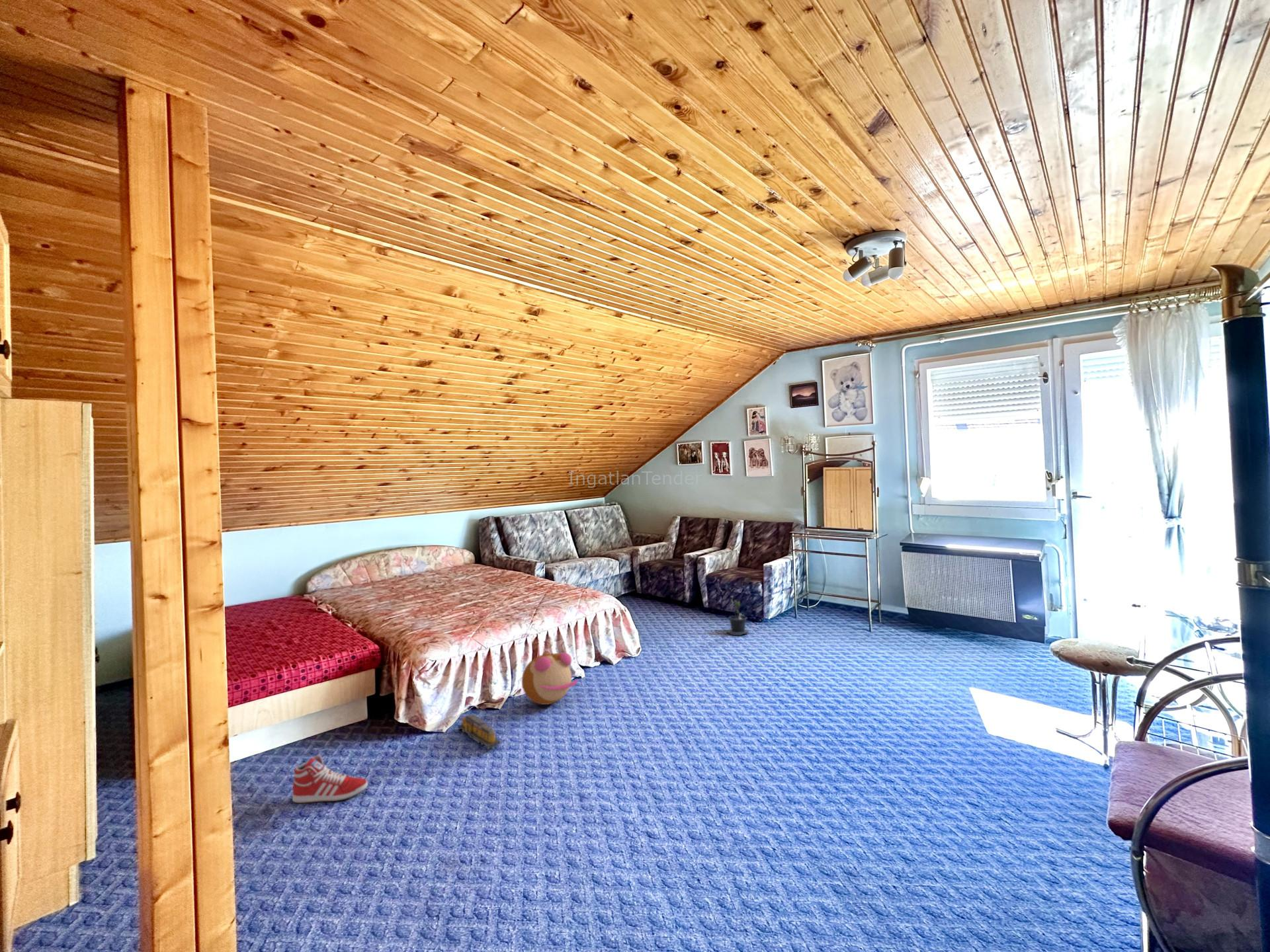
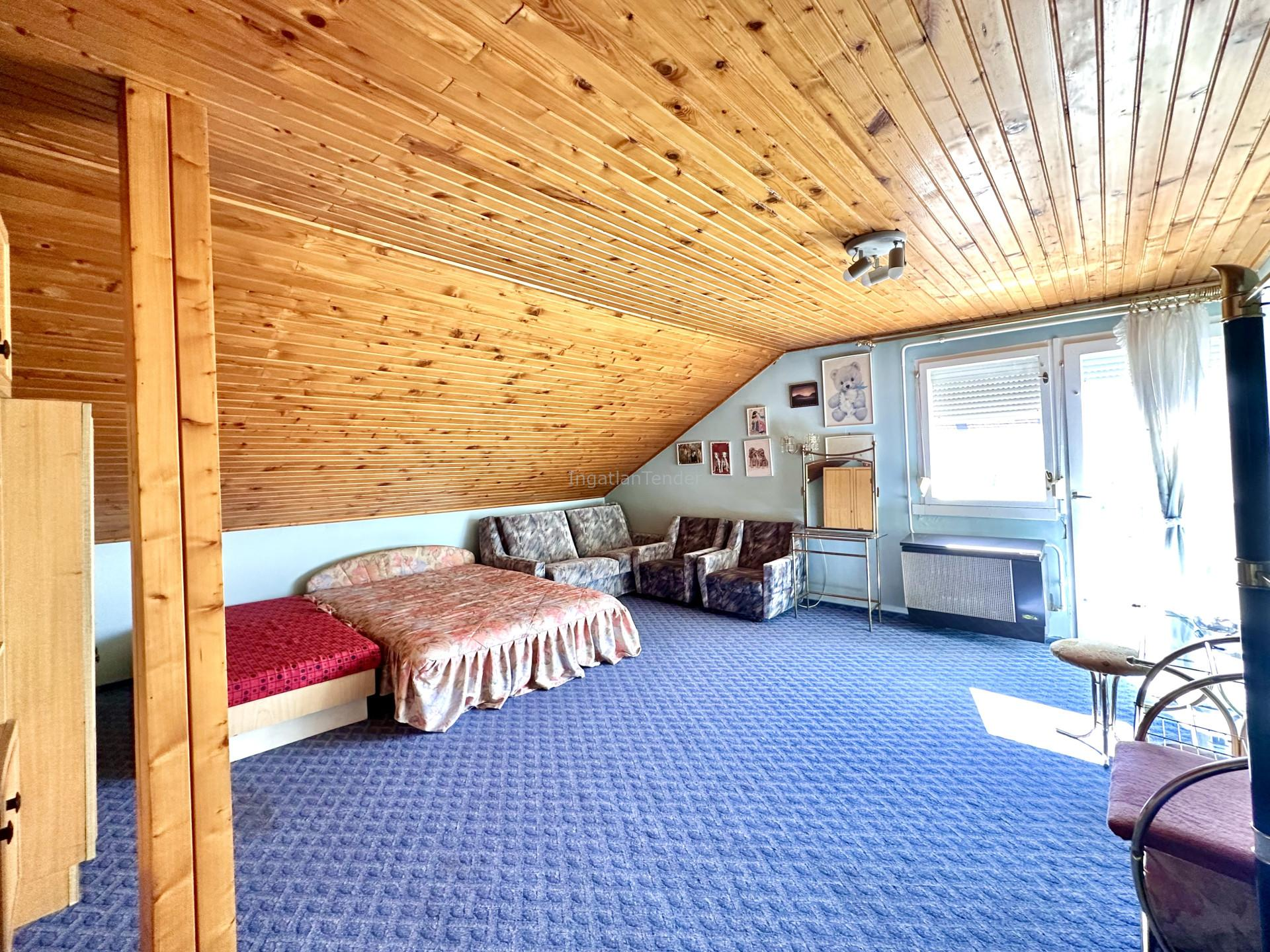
- plush toy (547, 677)
- toy train (478, 729)
- sneaker (329, 776)
- potted plant (737, 614)
